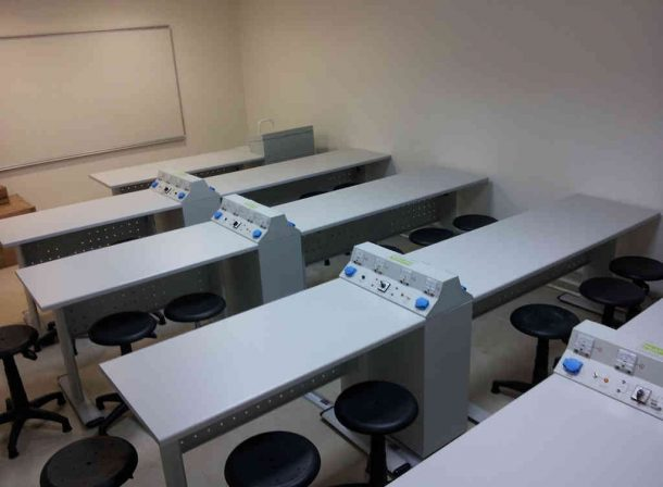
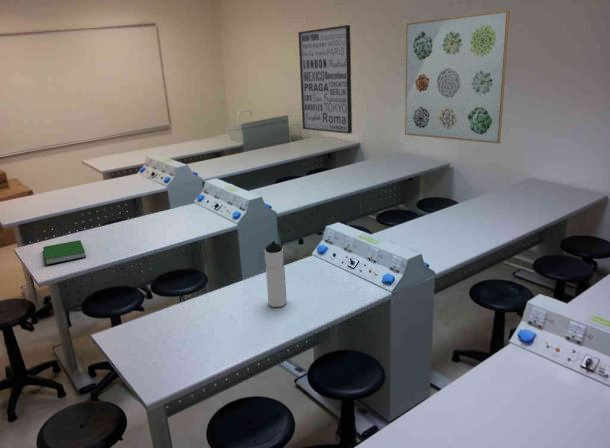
+ wall art (324, 81)
+ hardcover book (63, 251)
+ wall art (450, 80)
+ water bottle (275, 272)
